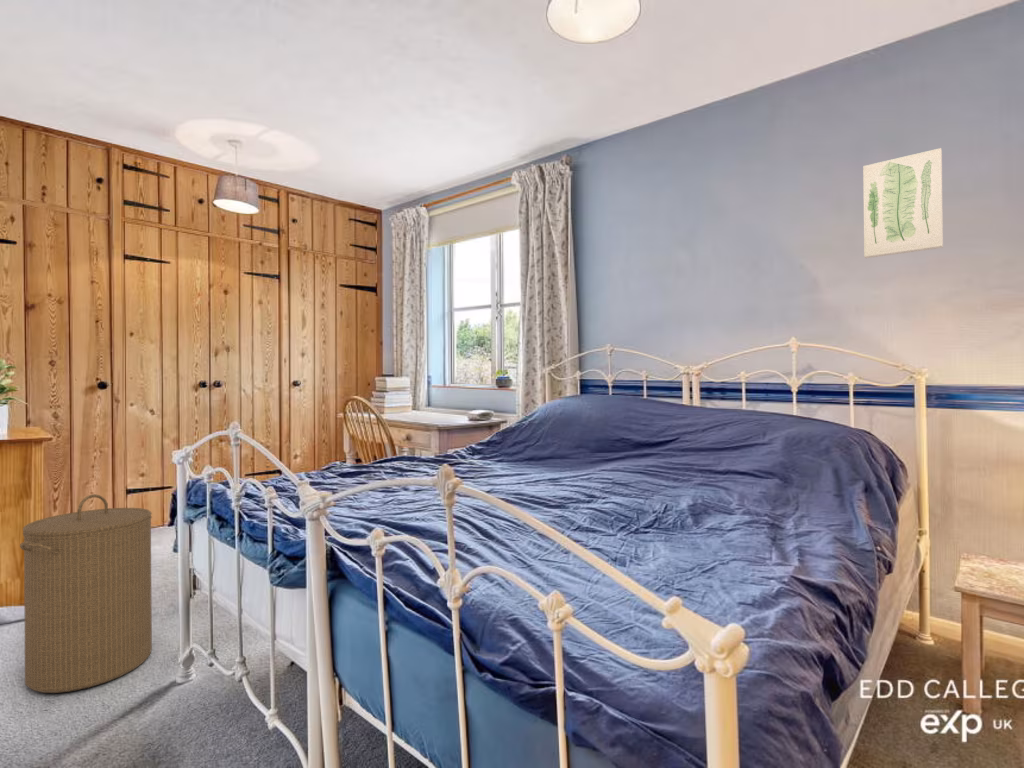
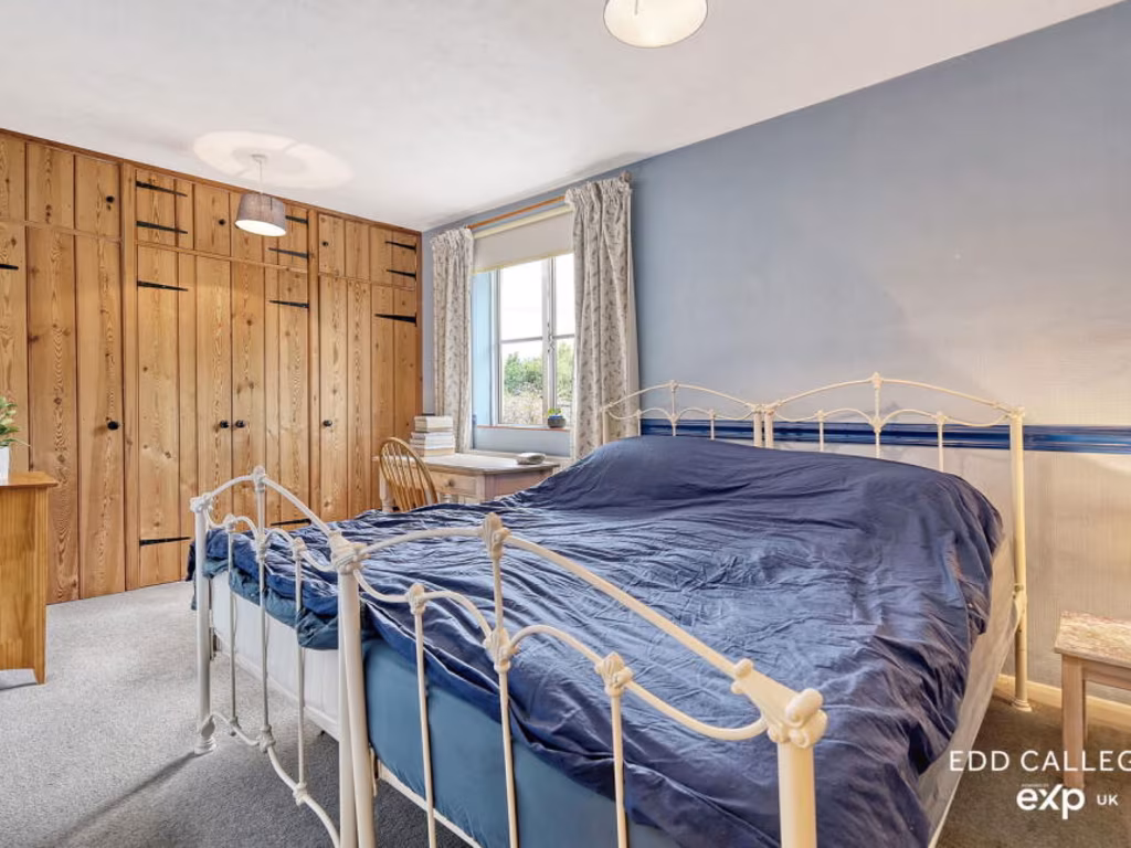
- wall art (901, 205)
- laundry hamper (90, 580)
